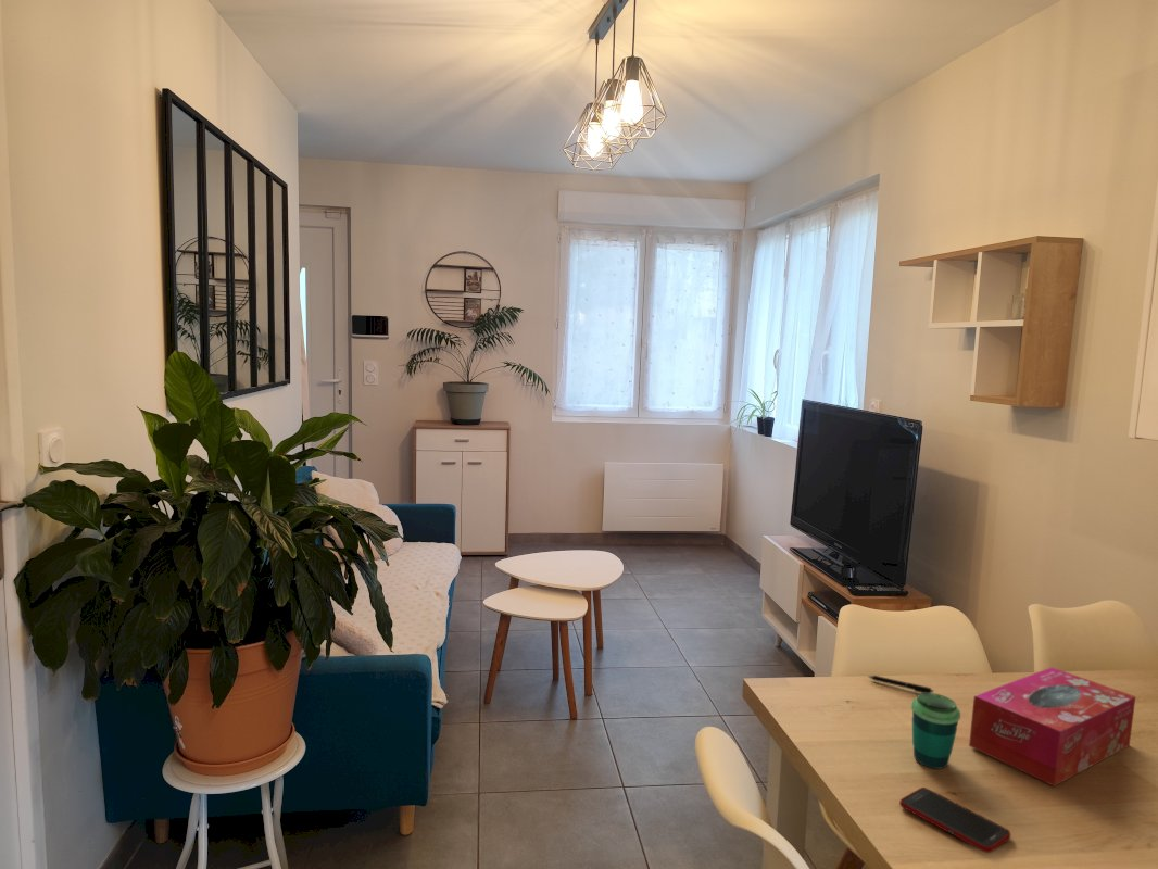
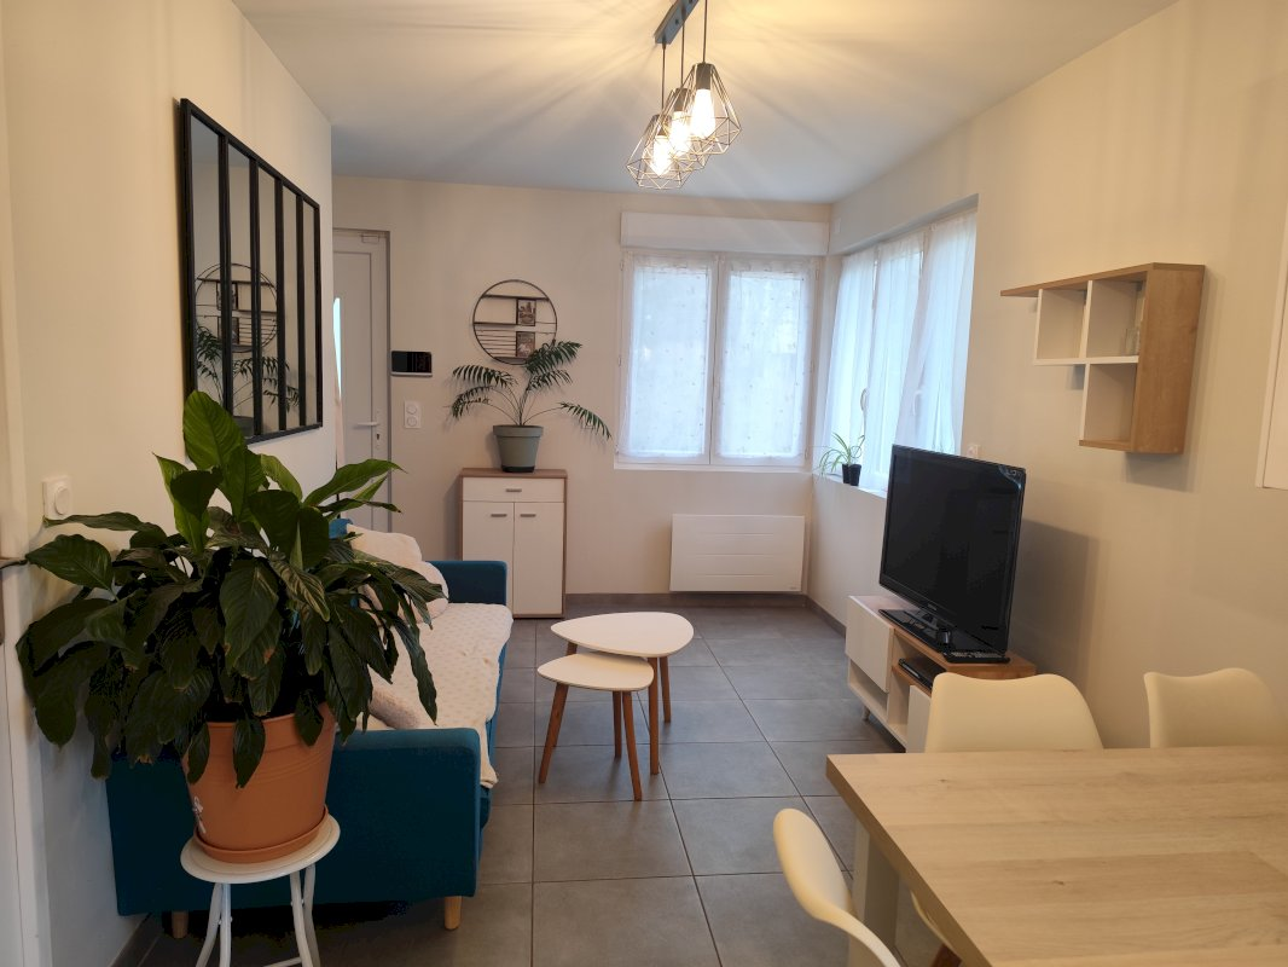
- cell phone (953, 818)
- cup (933, 731)
- pen (898, 683)
- tissue box (1053, 720)
